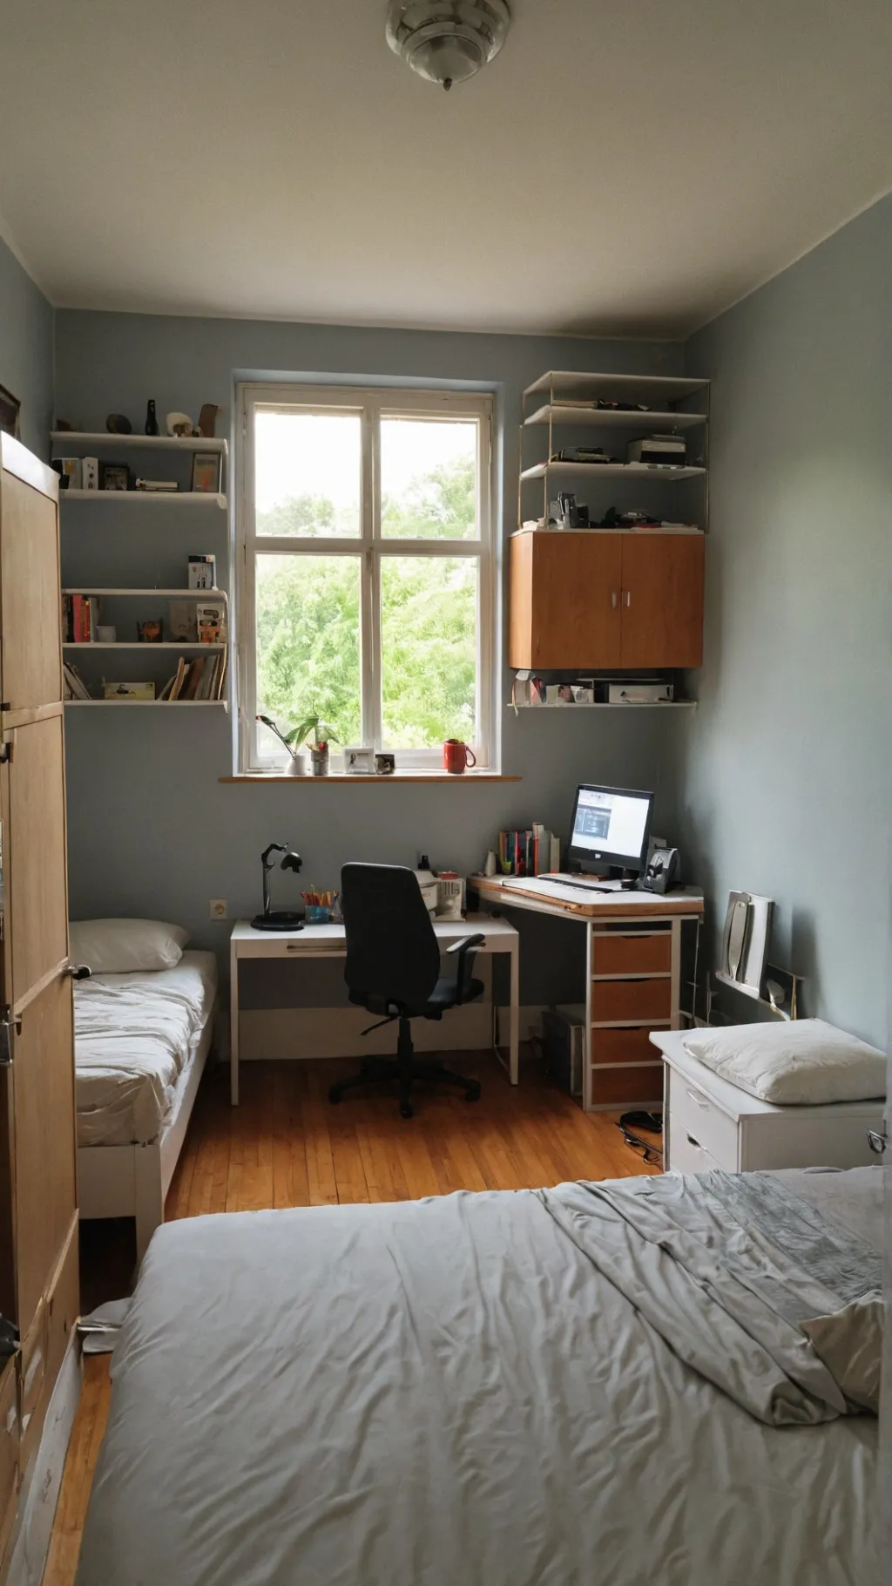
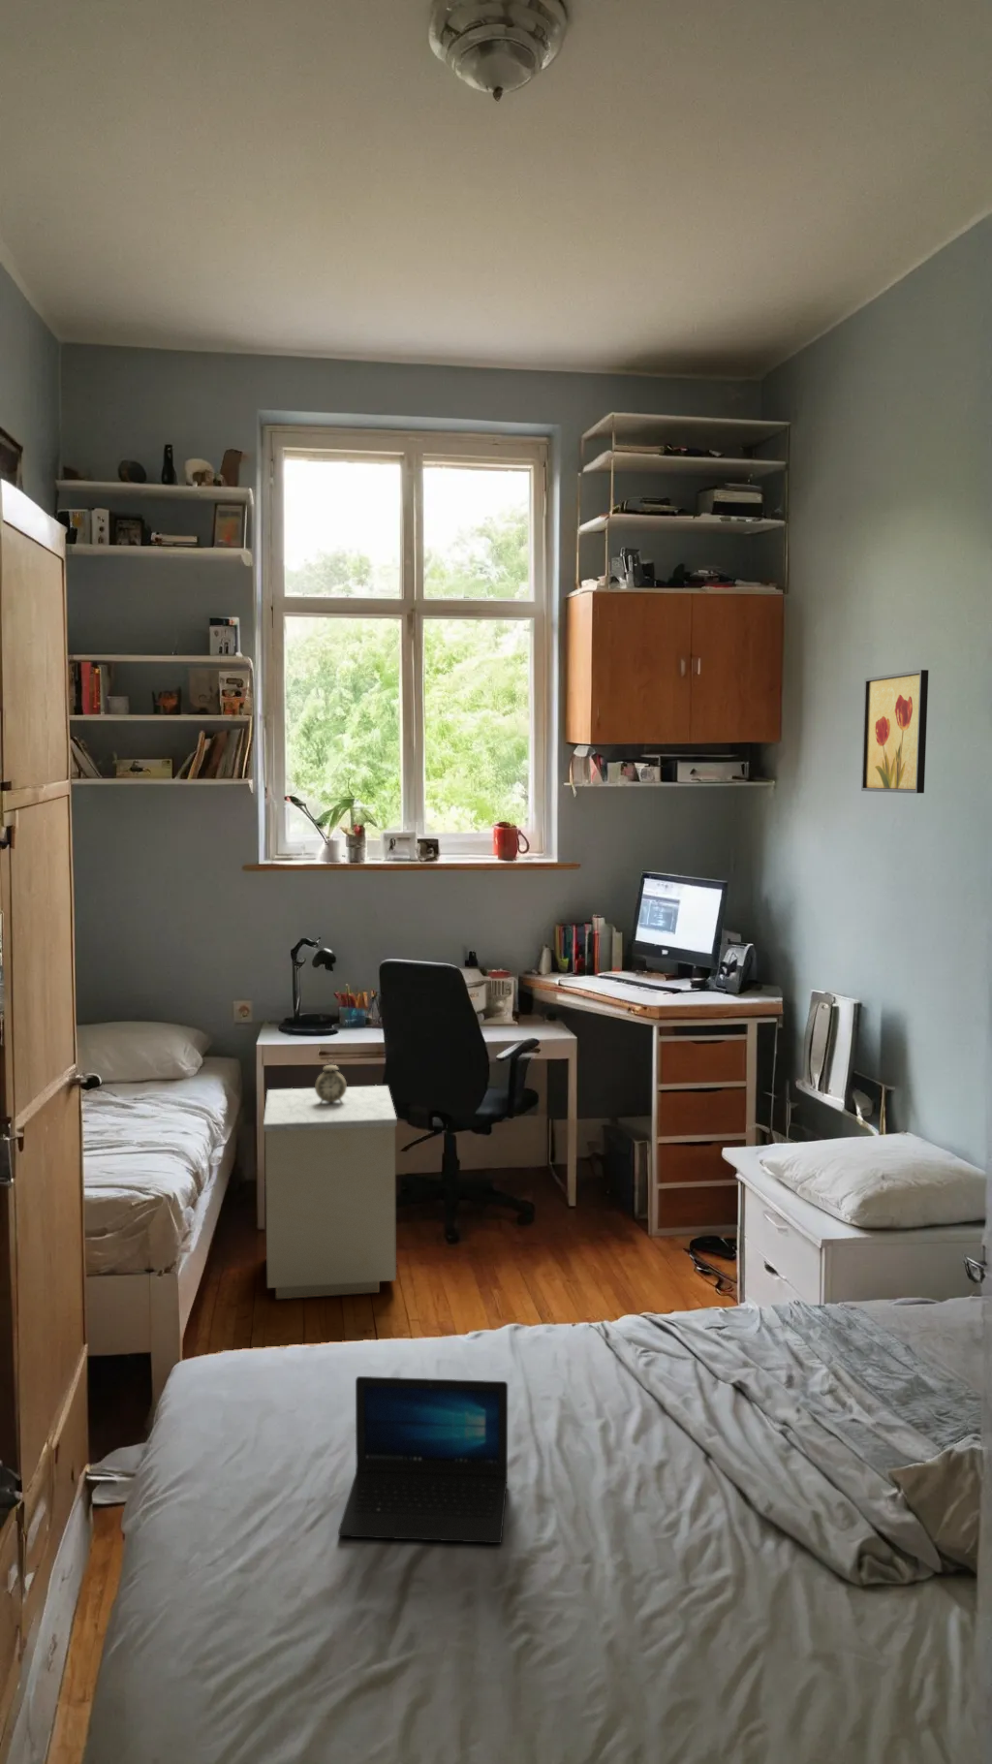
+ laptop (425, 1456)
+ wall art (895, 733)
+ alarm clock (331, 1078)
+ nightstand (329, 1190)
